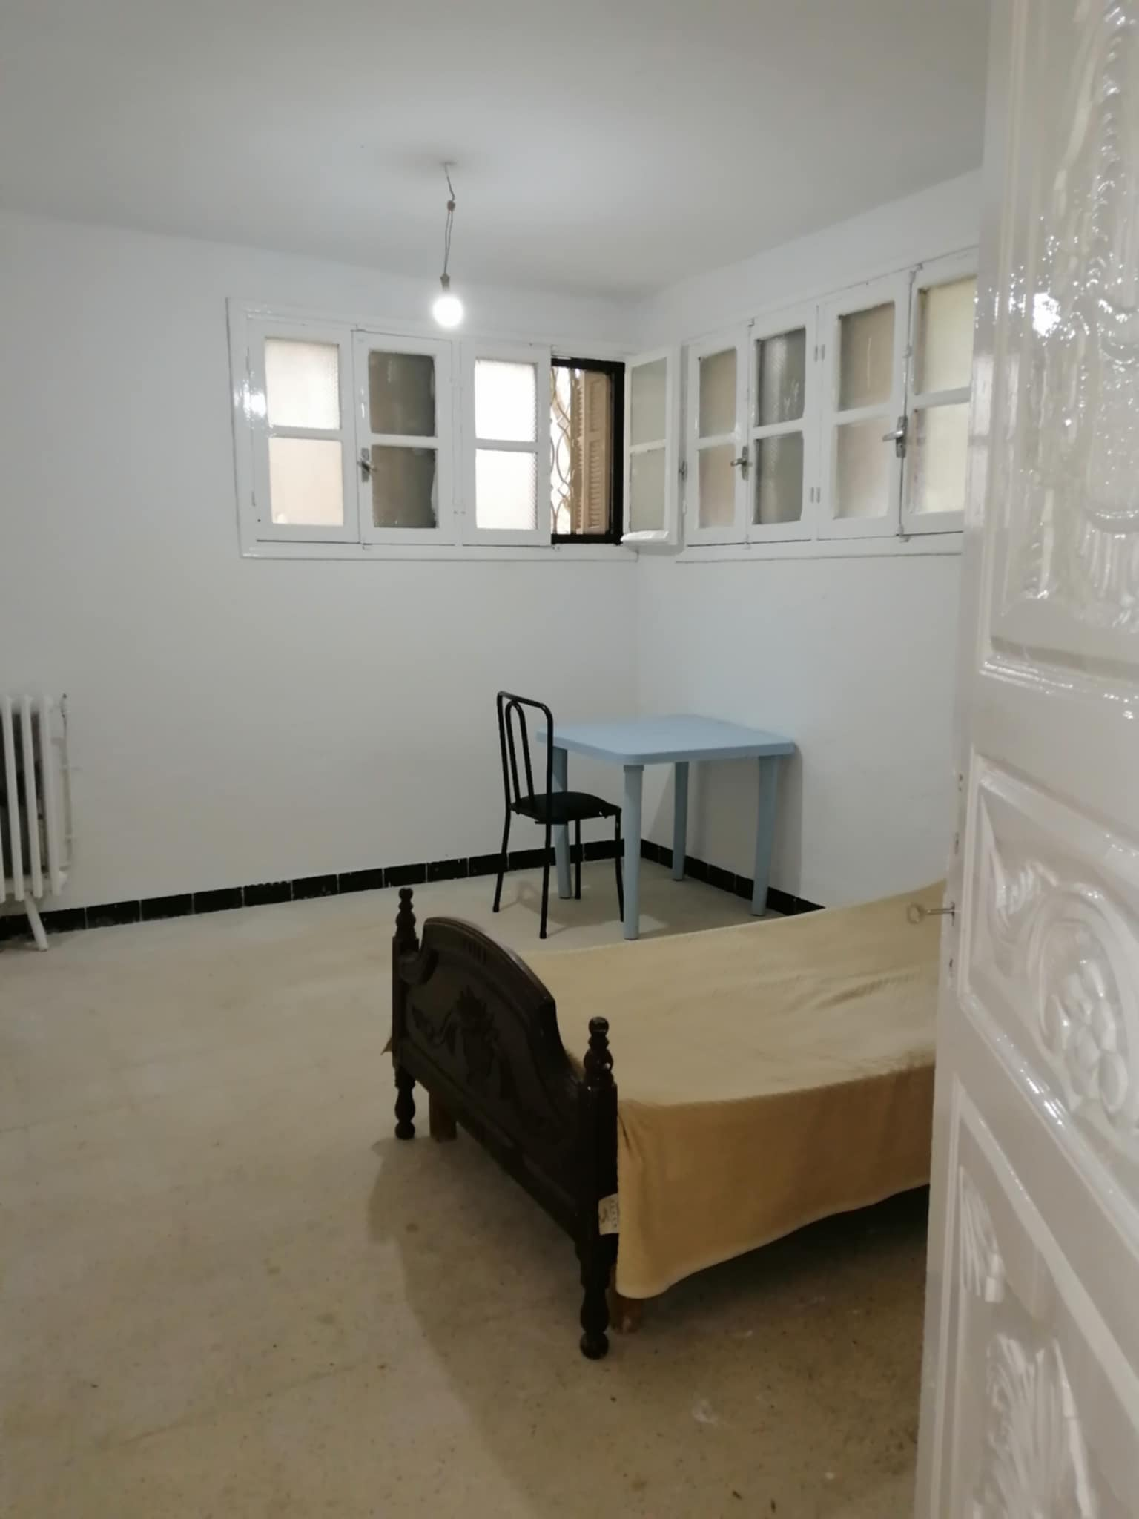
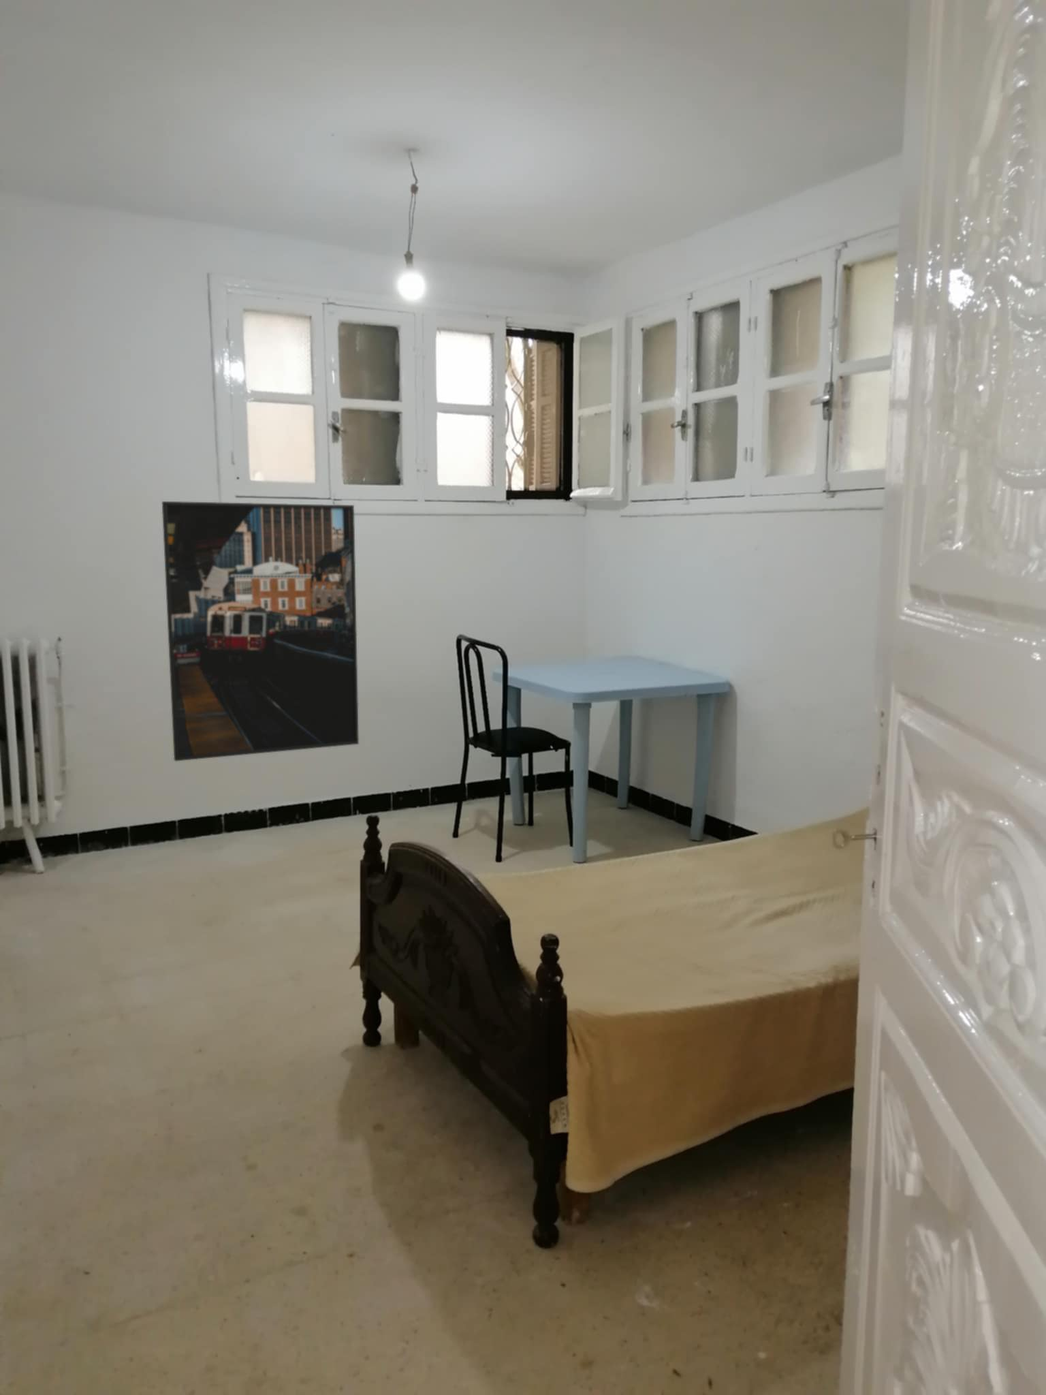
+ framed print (266, 629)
